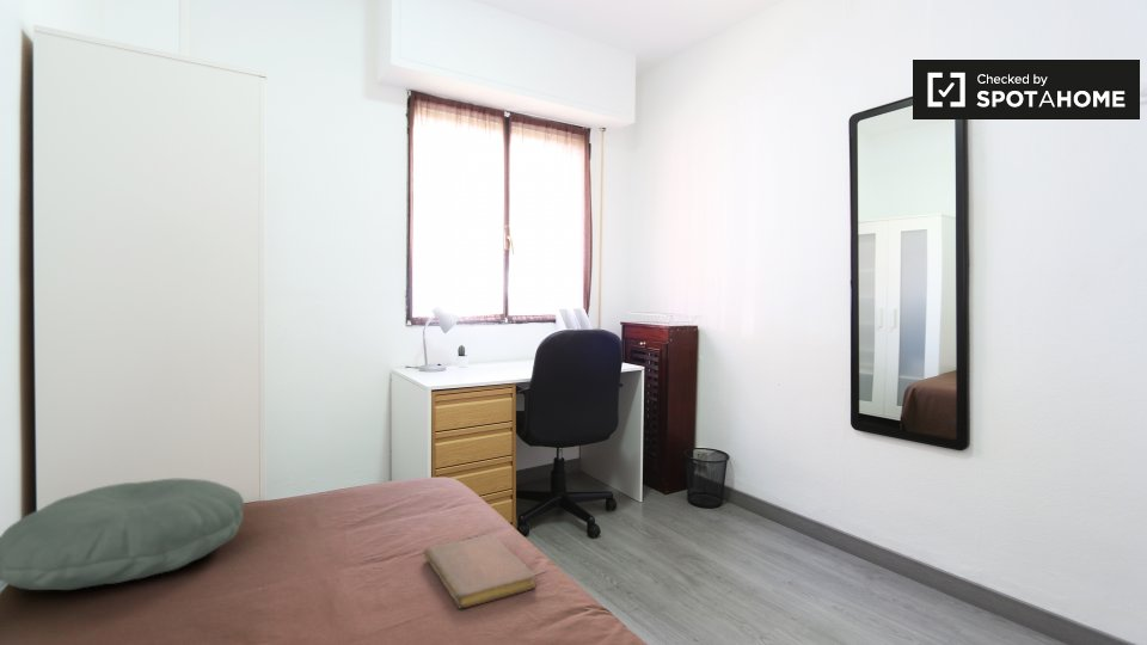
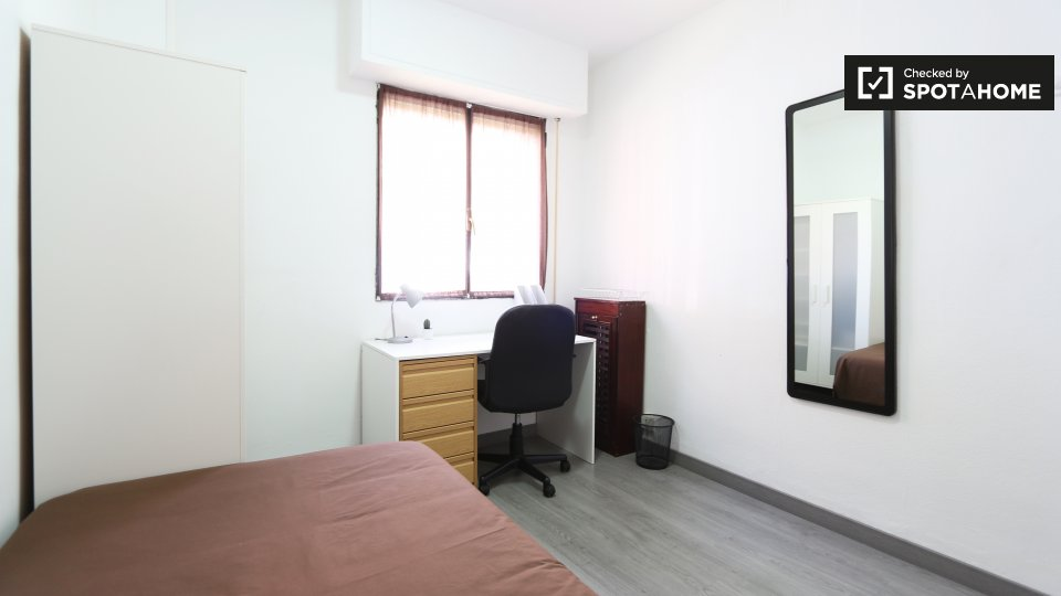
- pillow (131, 524)
- notebook (477, 566)
